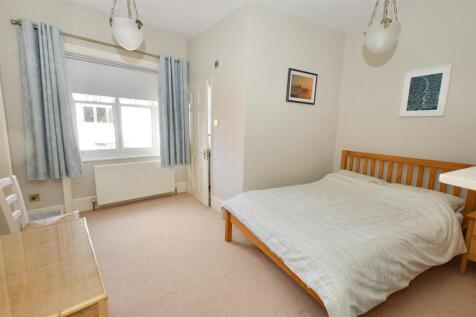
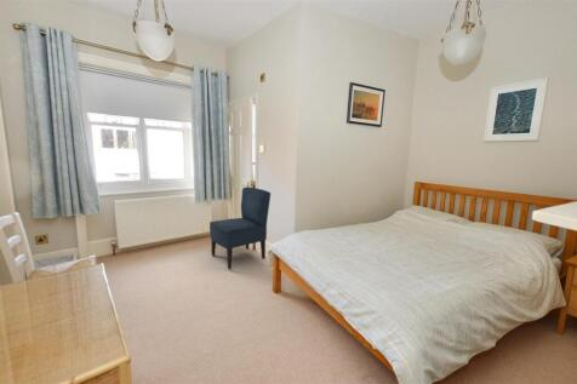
+ chair (238, 224)
